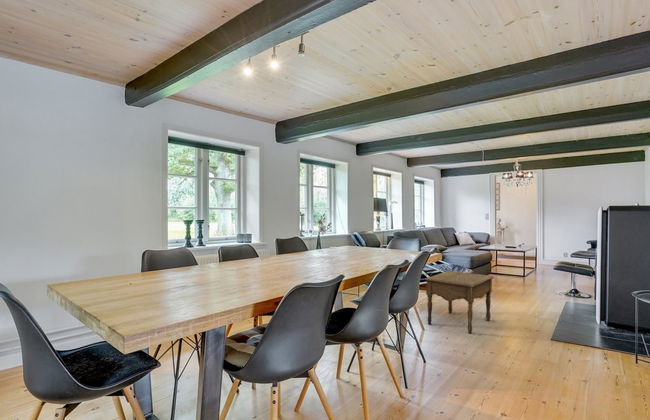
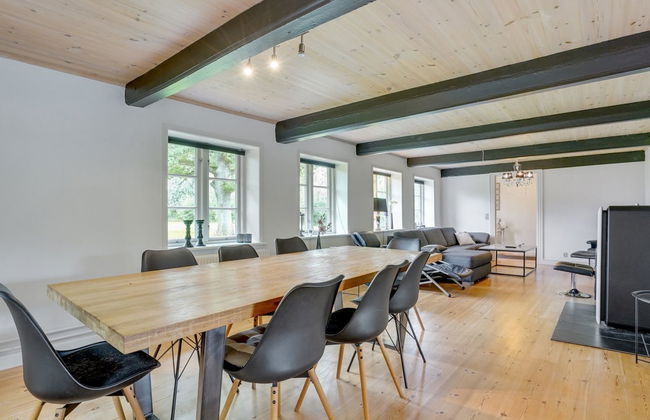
- side table (459, 299)
